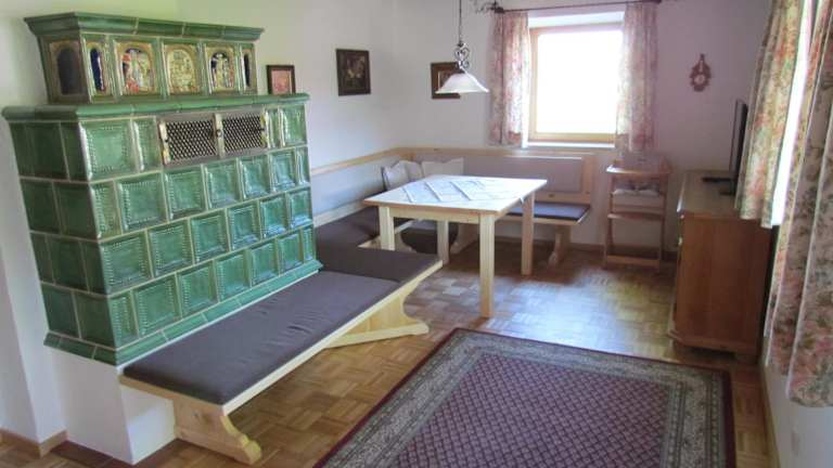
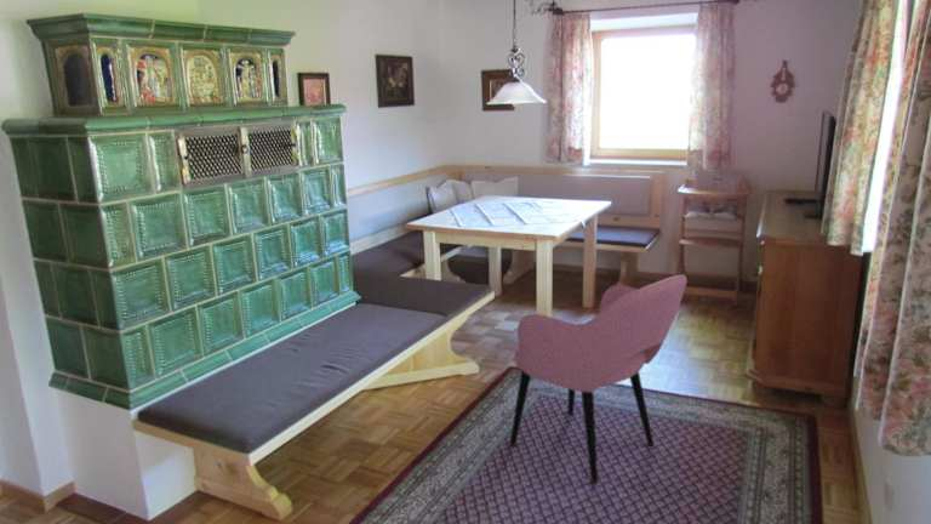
+ armchair (593, 360)
